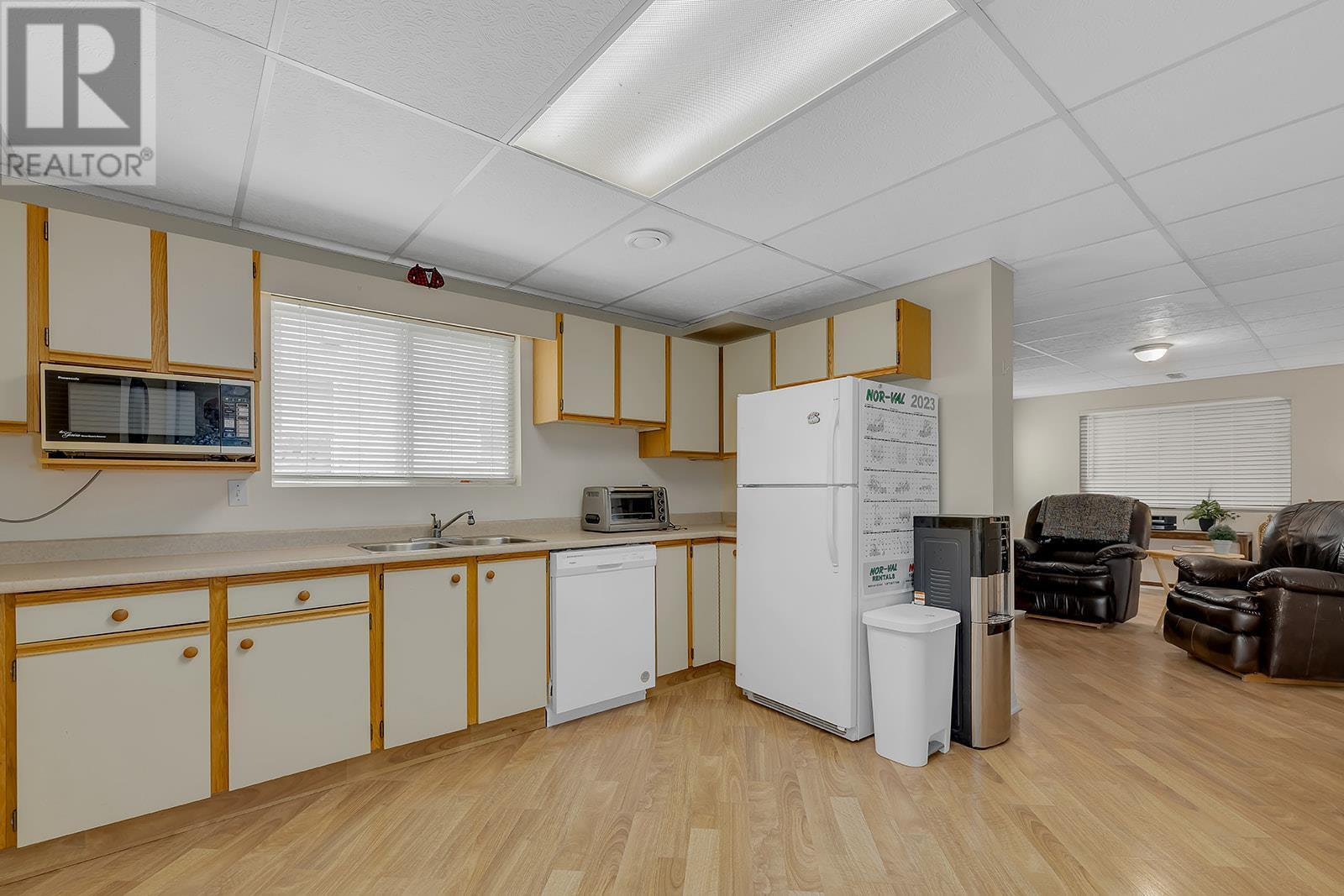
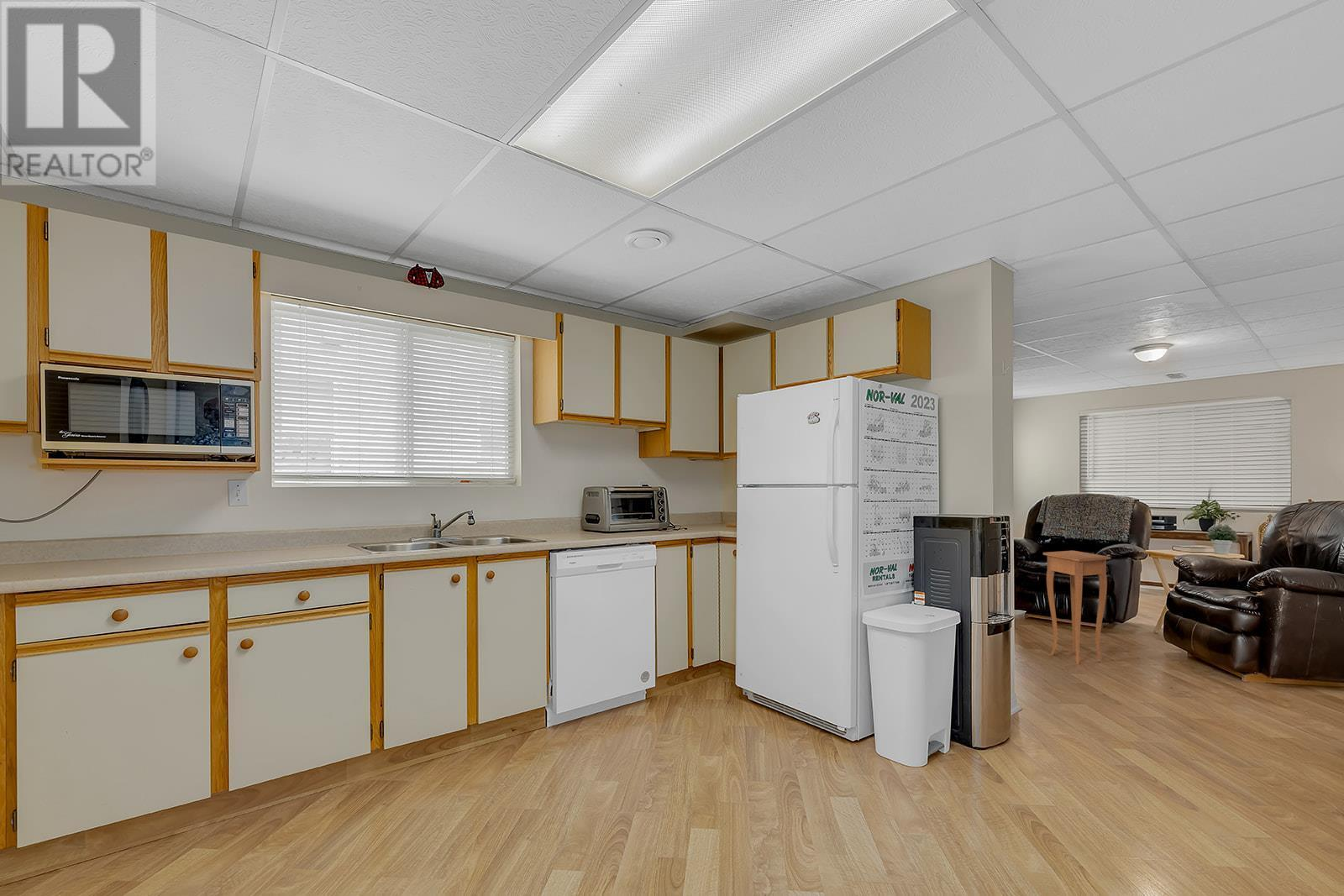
+ side table (1076, 606)
